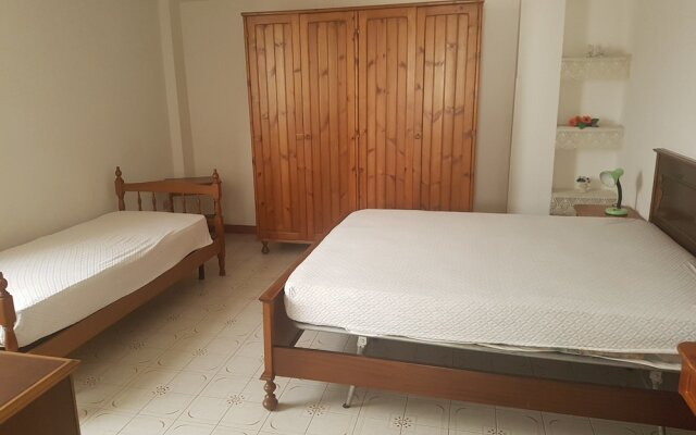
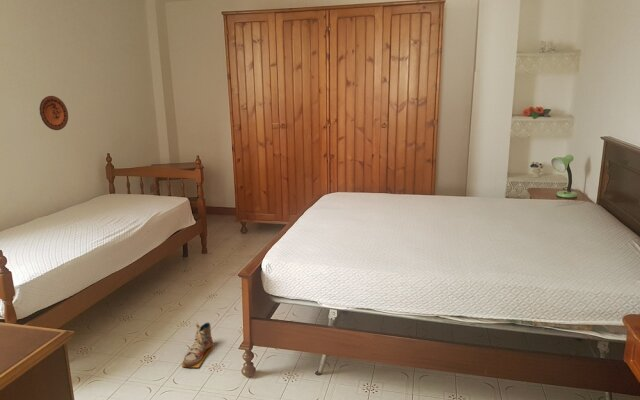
+ shoe (197, 341)
+ decorative plate (53, 113)
